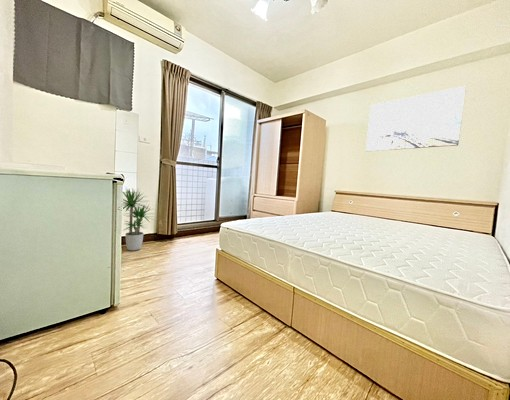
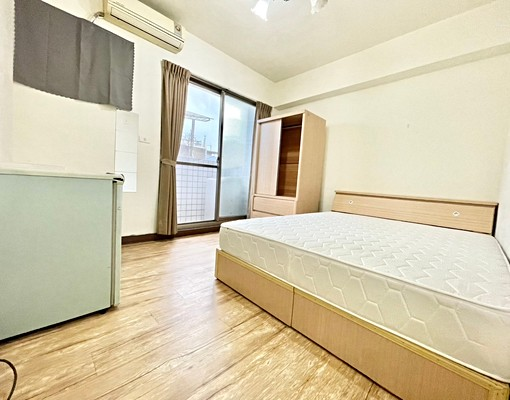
- wall art (409, 123)
- potted plant (134, 217)
